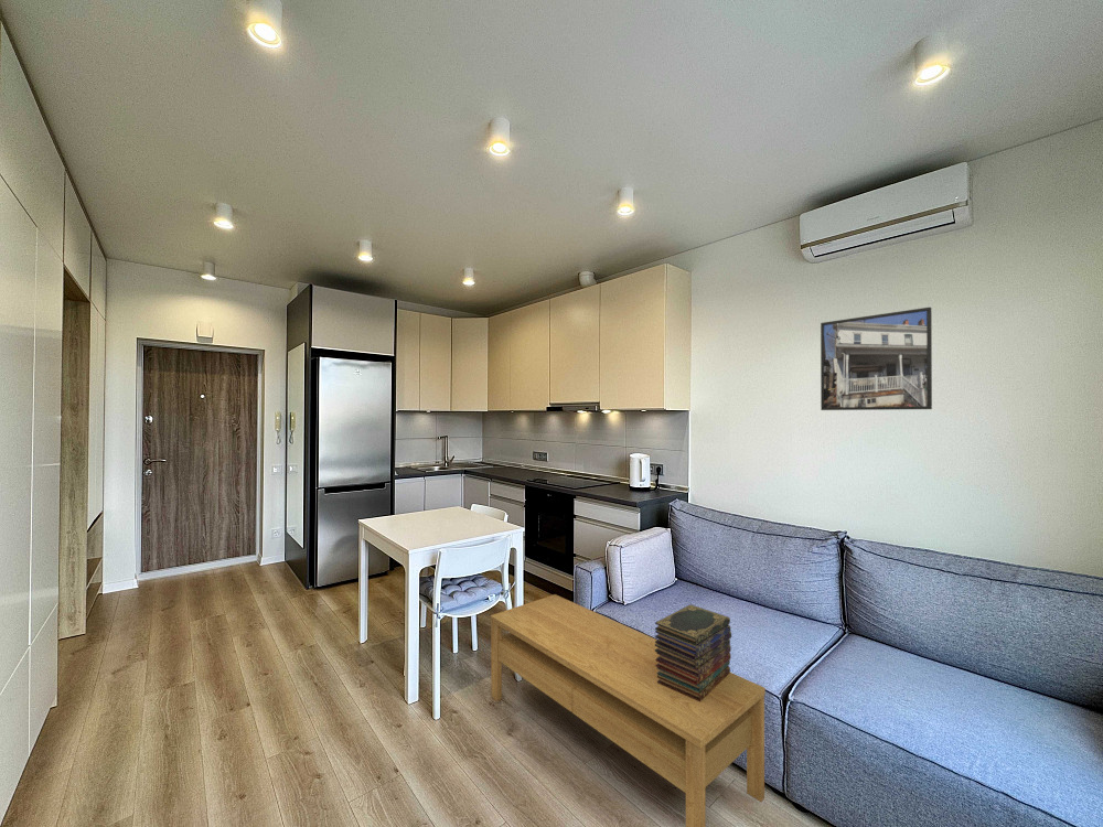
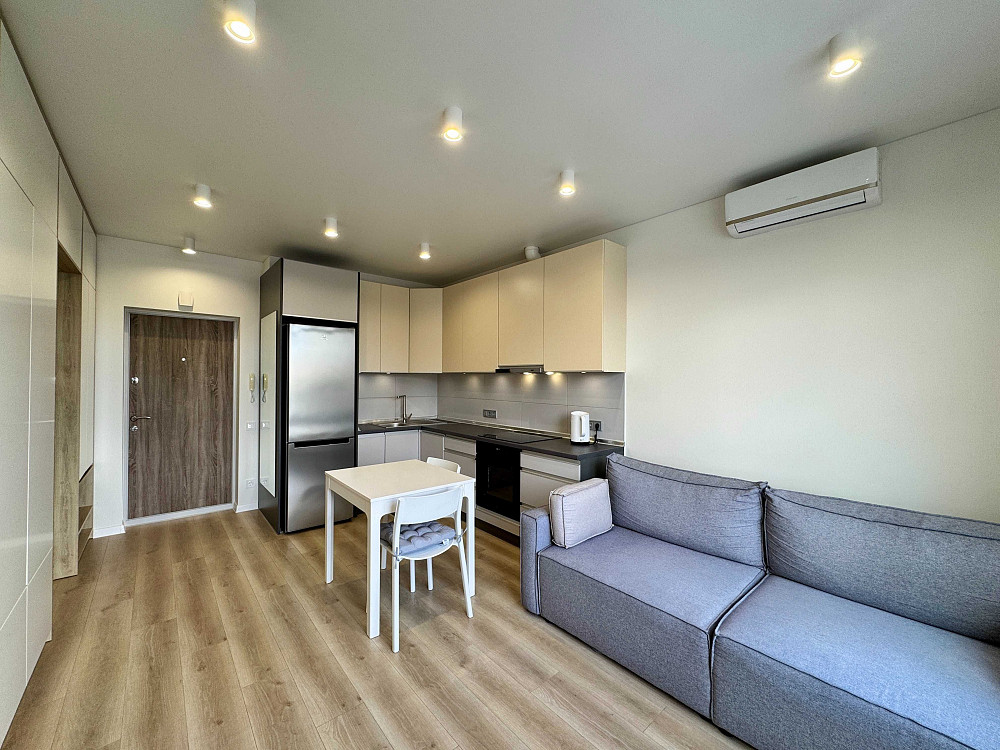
- coffee table (607, 692)
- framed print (871, 362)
- book stack (693, 647)
